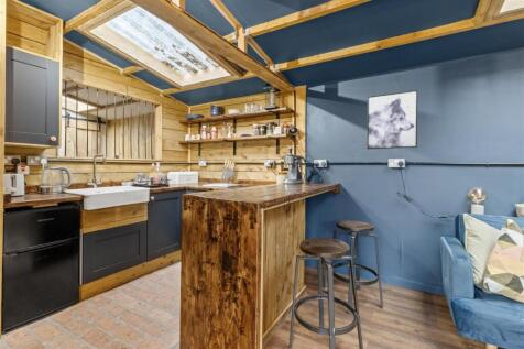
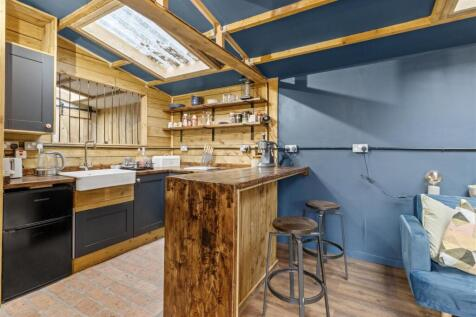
- wall art (391, 121)
